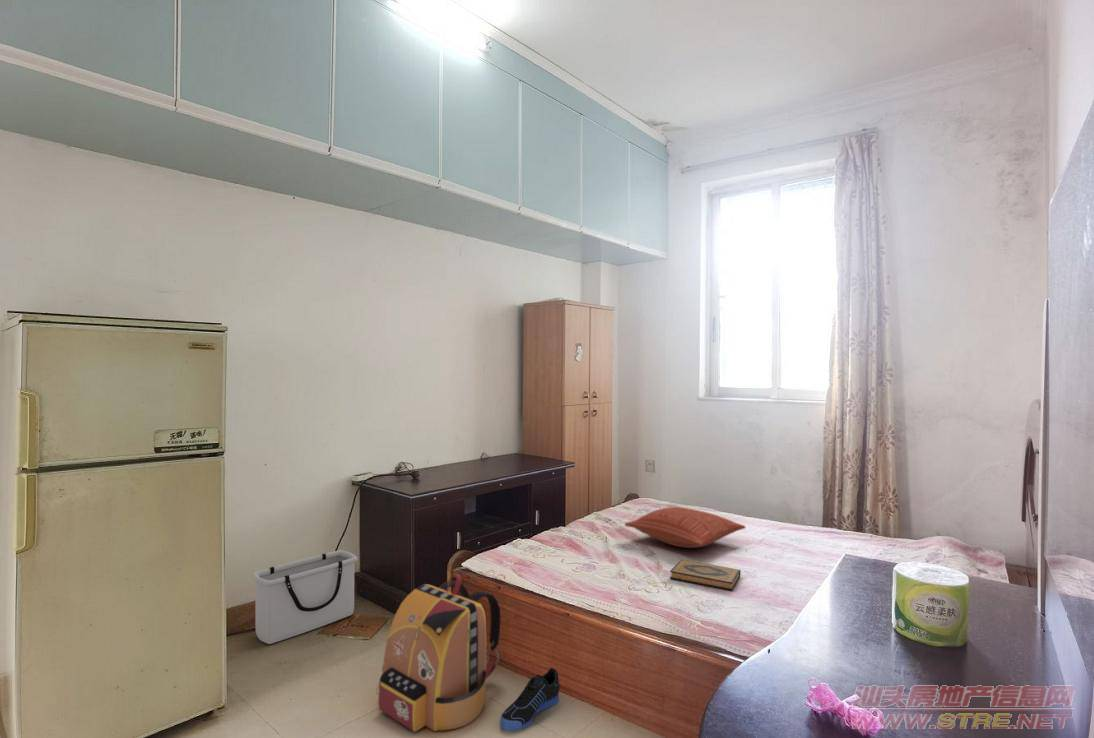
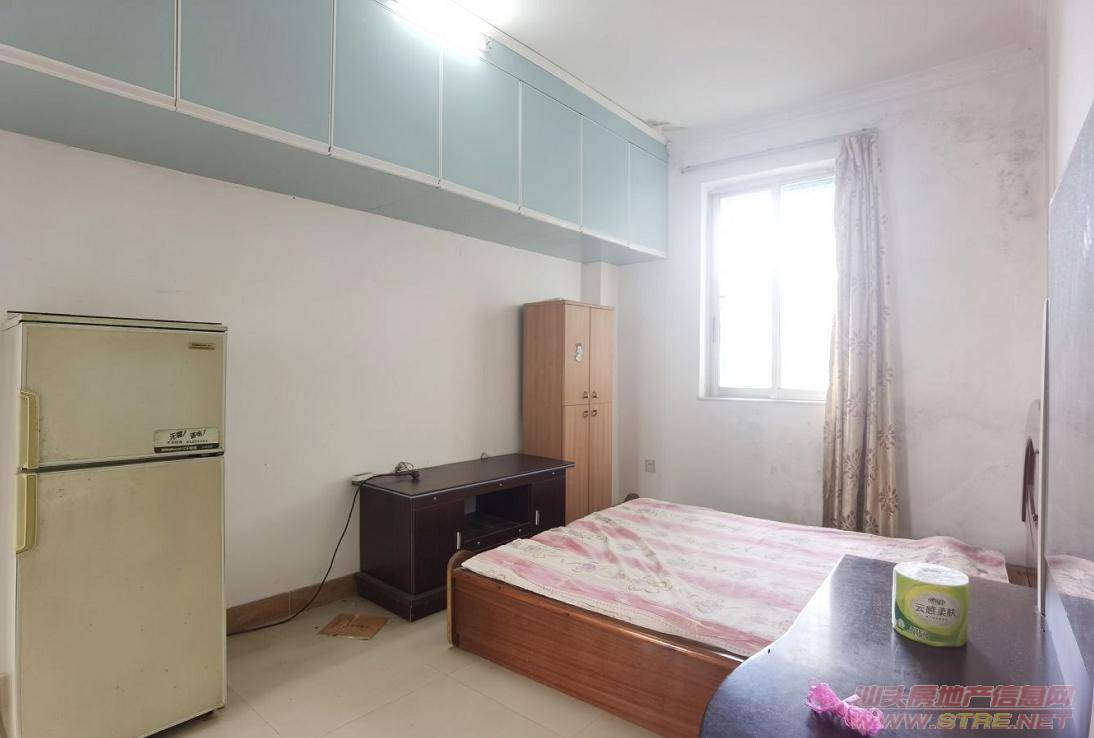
- sneaker (530, 697)
- backpack (440, 638)
- storage bin (306, 594)
- pillow (684, 525)
- hardback book (705, 573)
